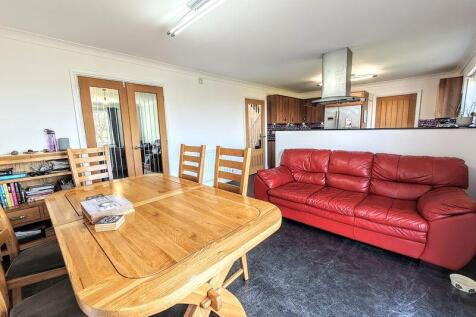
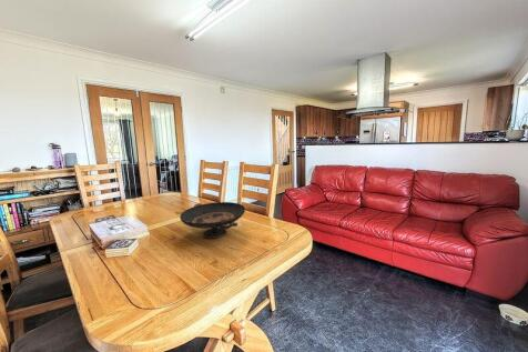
+ decorative bowl (213, 221)
